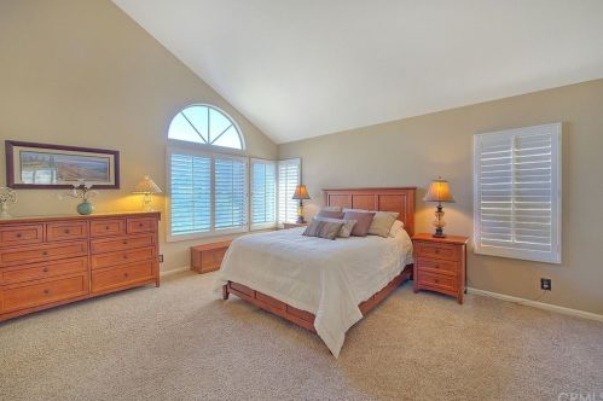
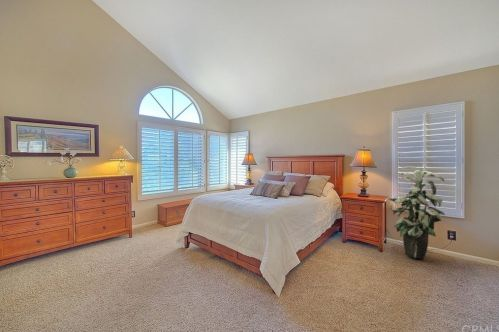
+ indoor plant (415, 210)
